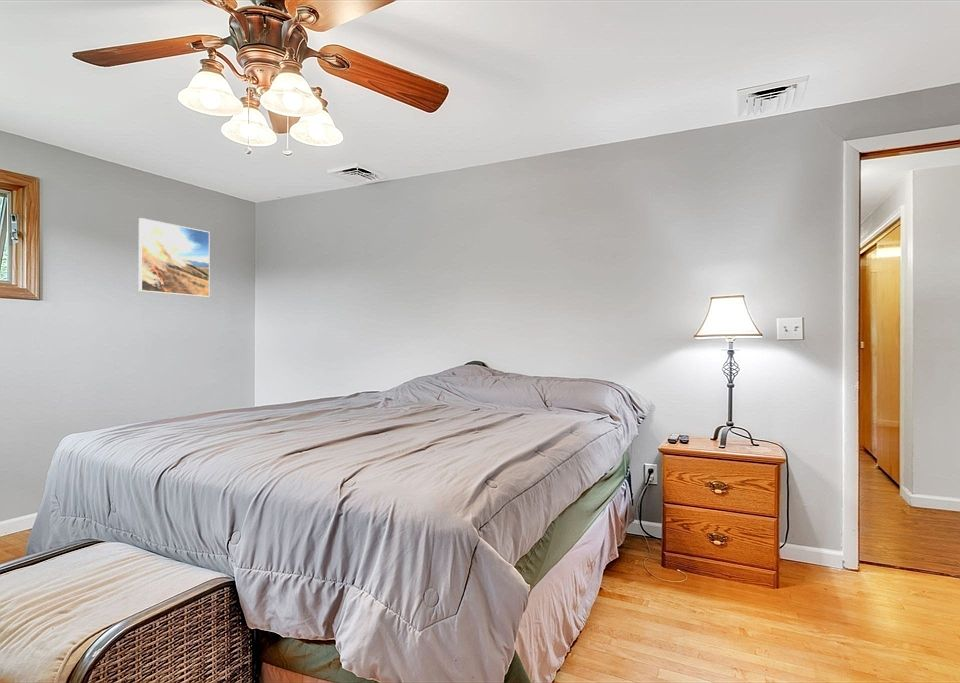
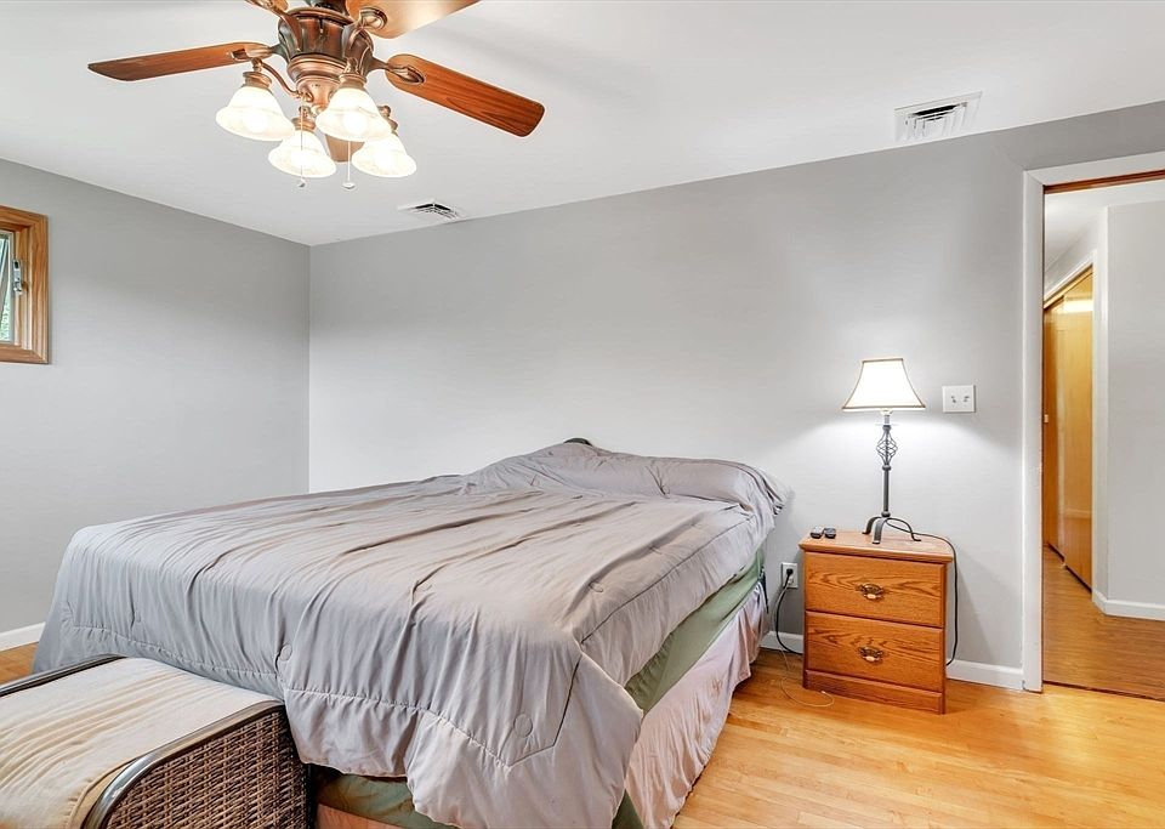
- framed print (176, 259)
